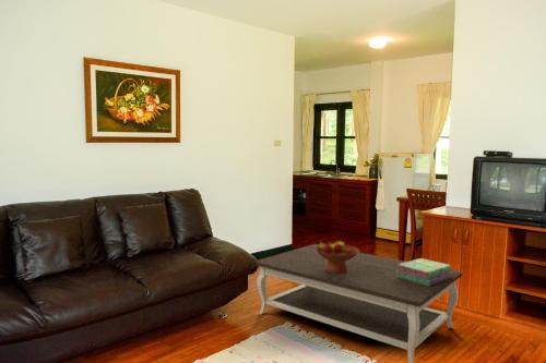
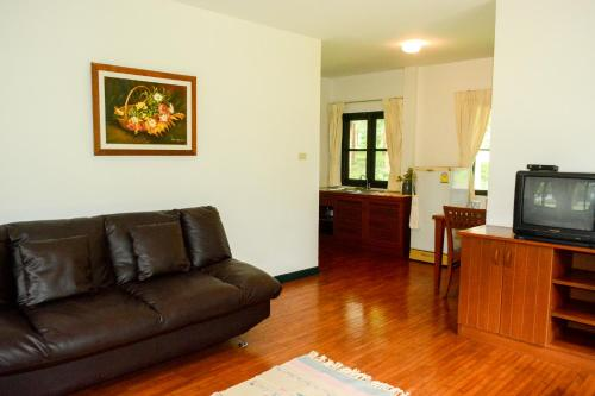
- stack of books (424, 270)
- coffee table (354, 293)
- fruit bowl (336, 255)
